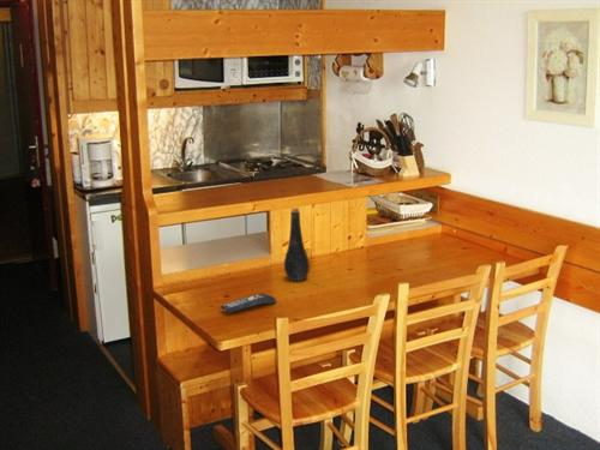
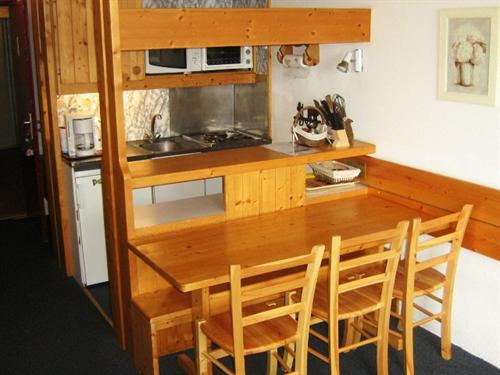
- remote control (248, 302)
- bottle (295, 244)
